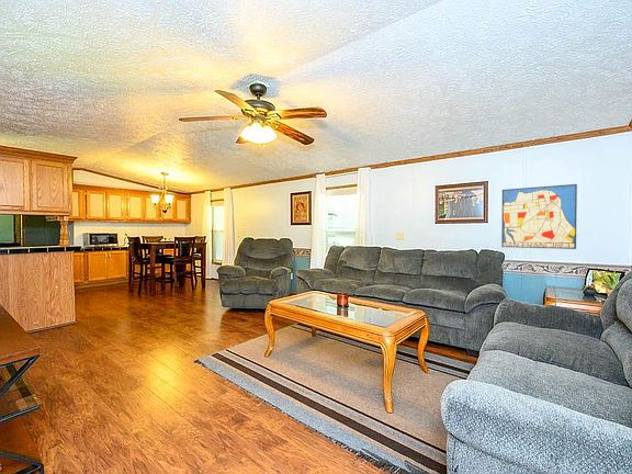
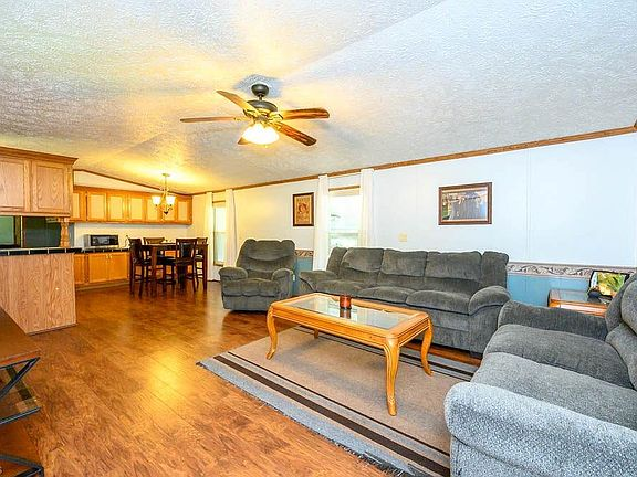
- wall art (537, 217)
